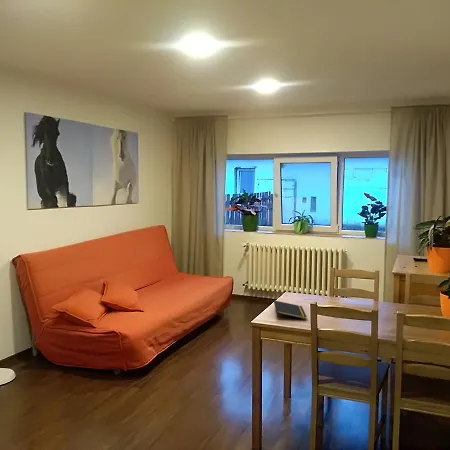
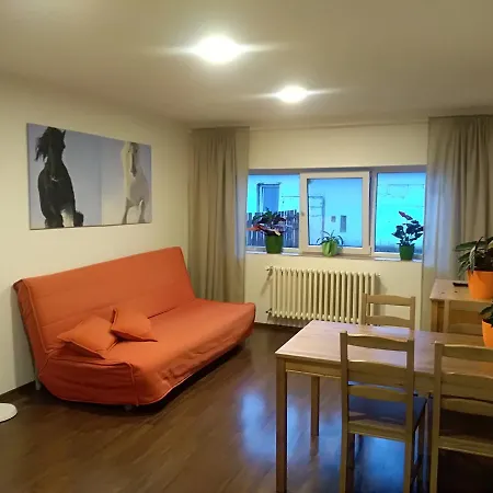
- notepad (289, 309)
